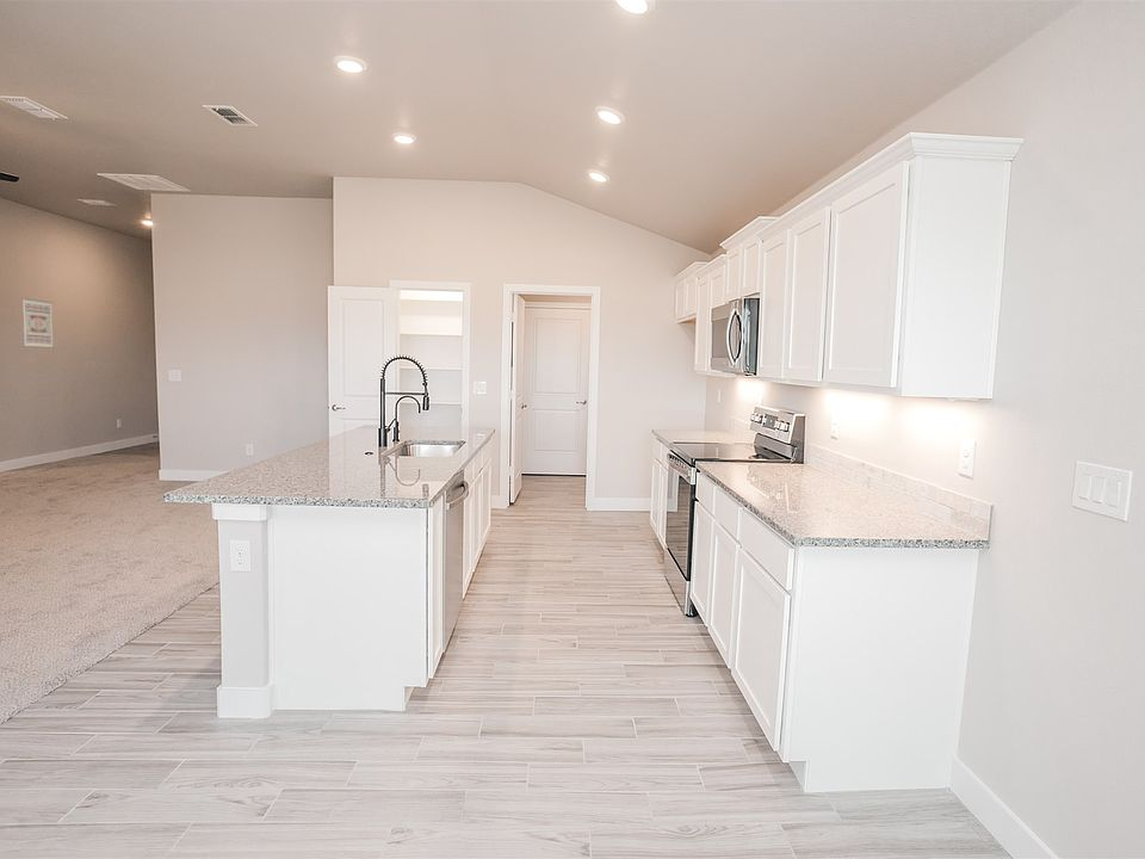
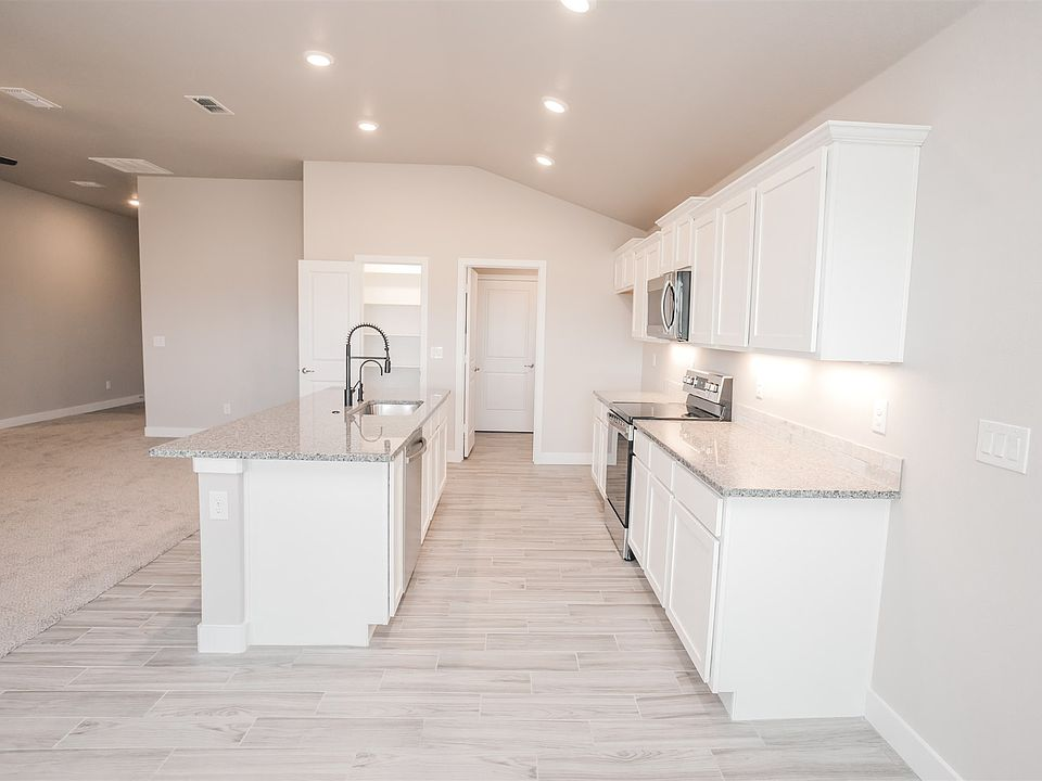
- wall art (38, 323)
